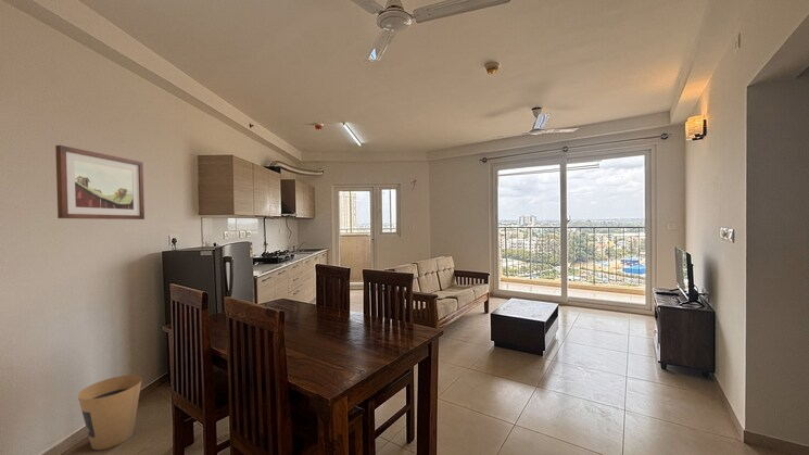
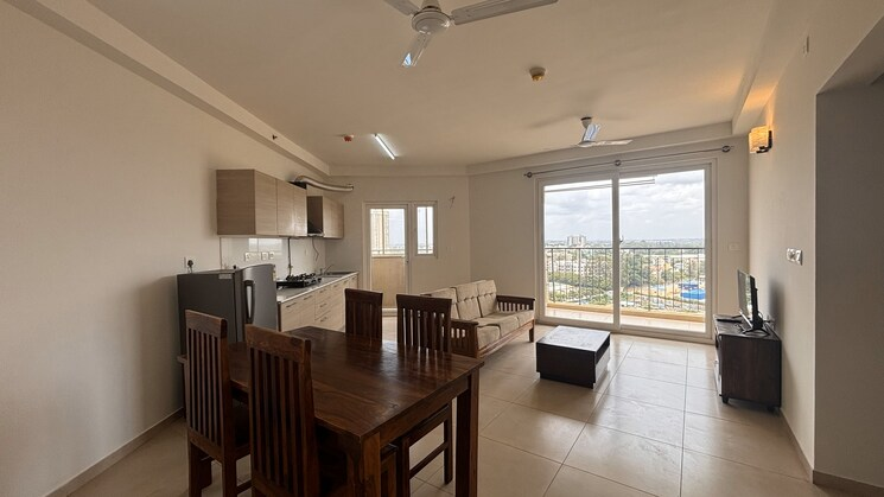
- wall art (105, 187)
- trash can (112, 412)
